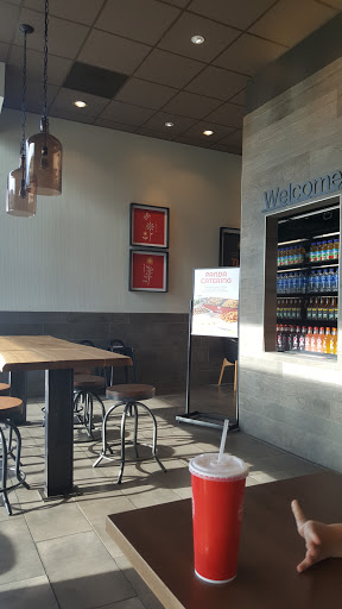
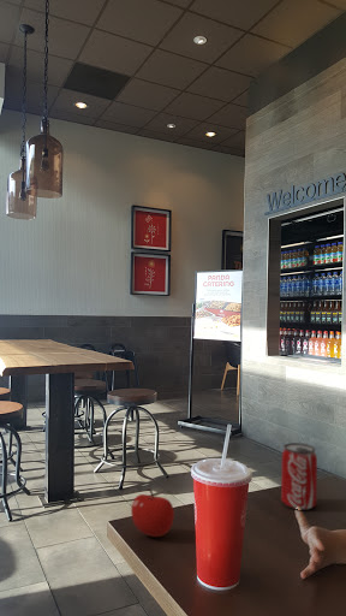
+ apple (151, 511)
+ beverage can (298, 475)
